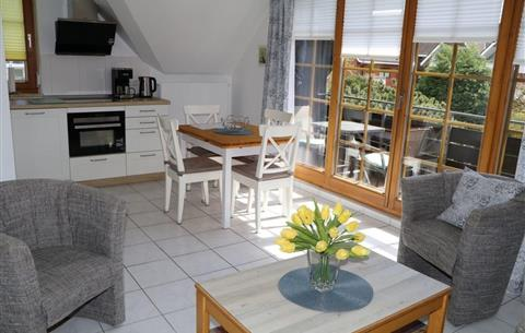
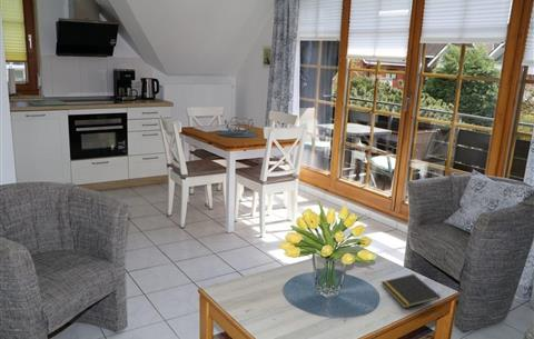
+ notepad (408, 289)
